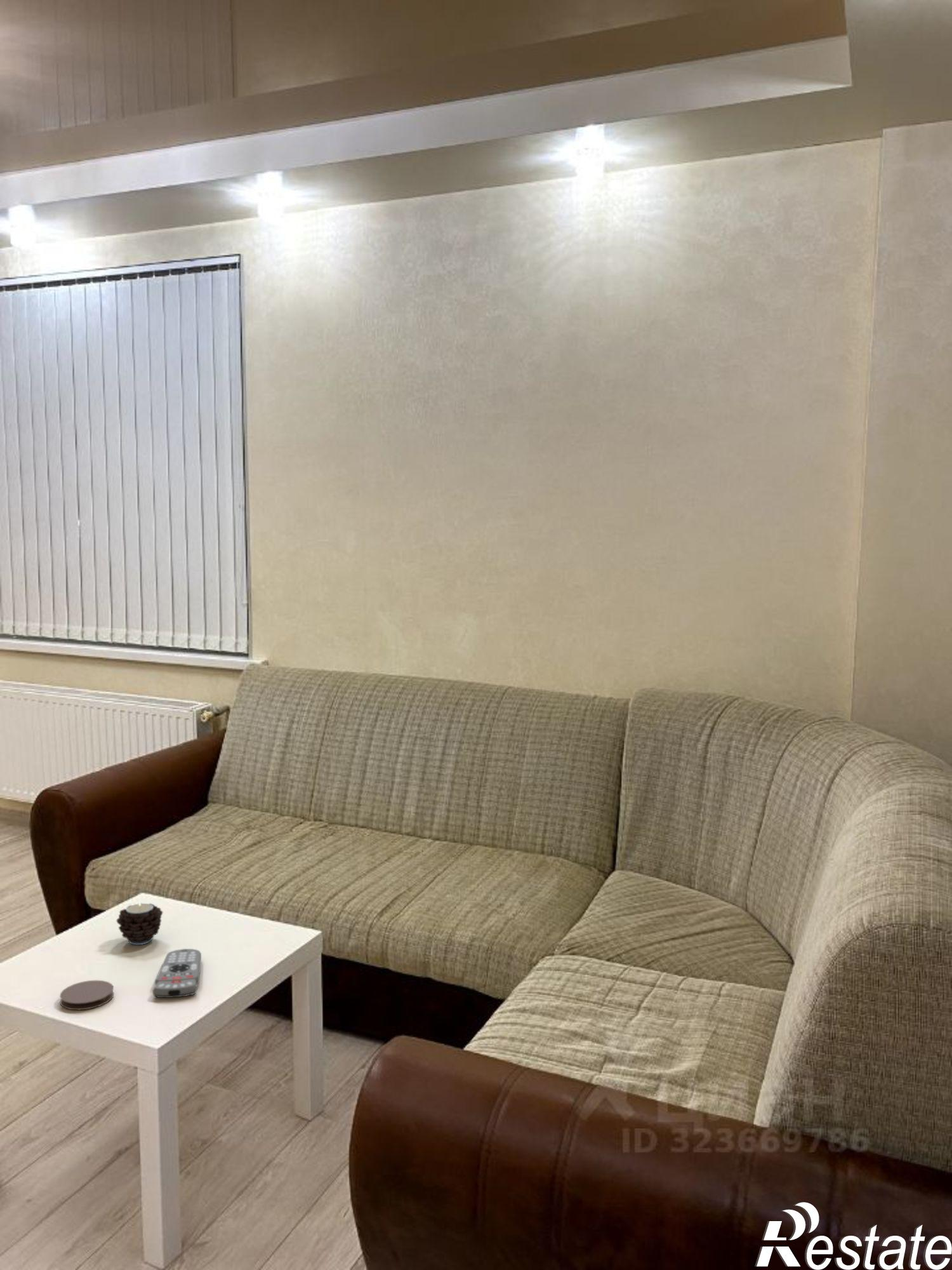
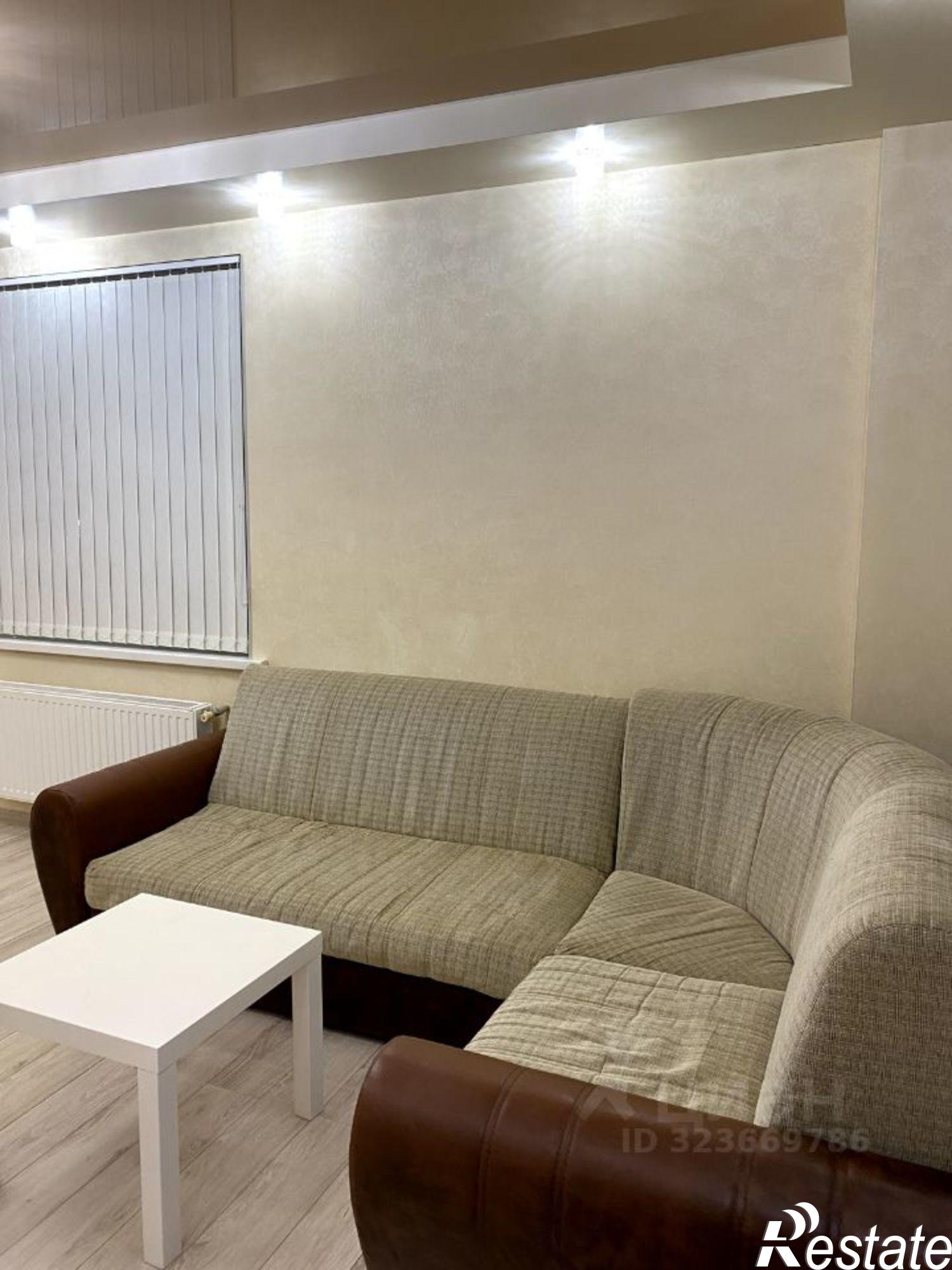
- remote control (180, 972)
- coaster (87, 994)
- candle (140, 921)
